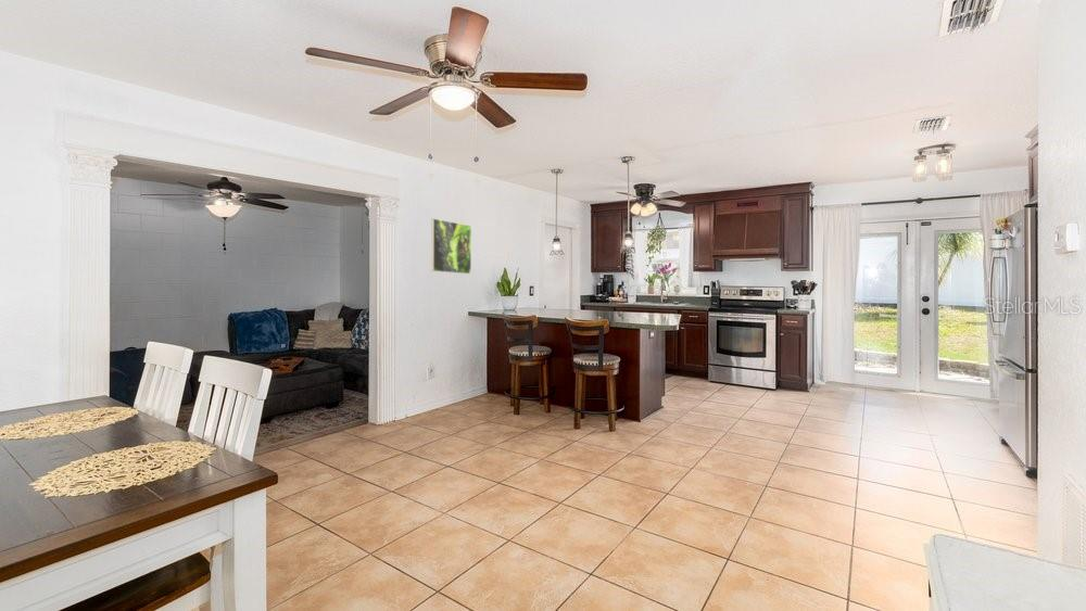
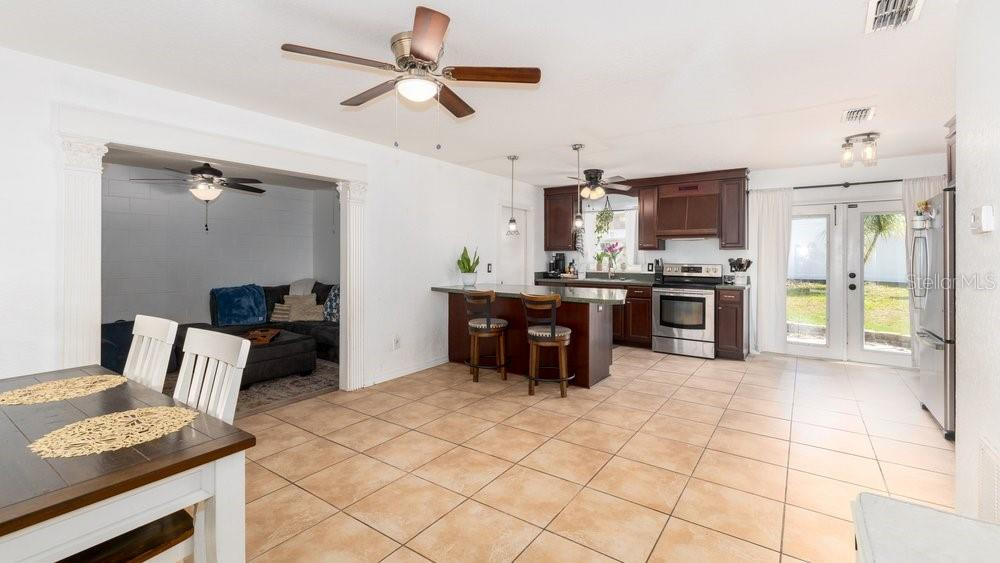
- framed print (452, 247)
